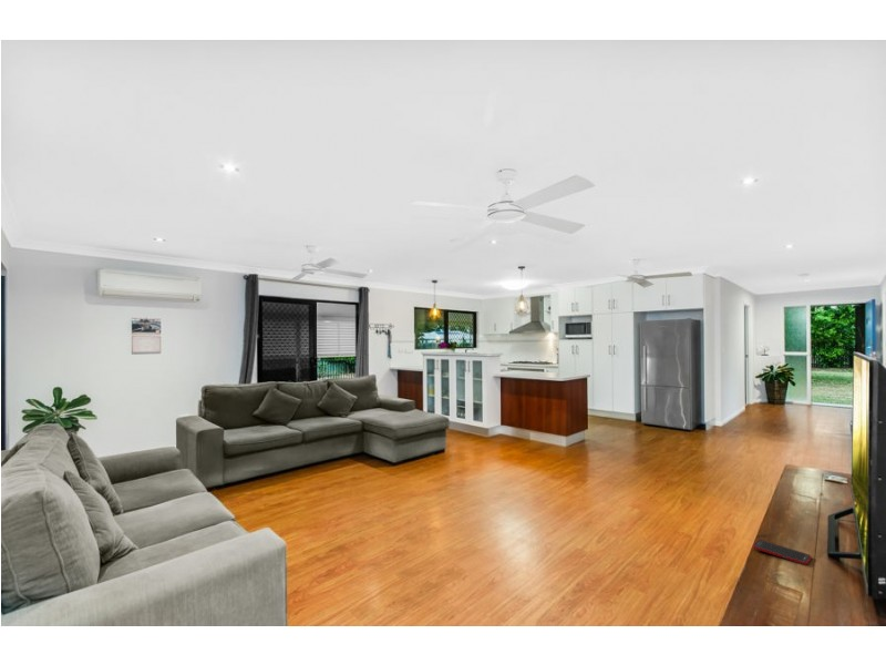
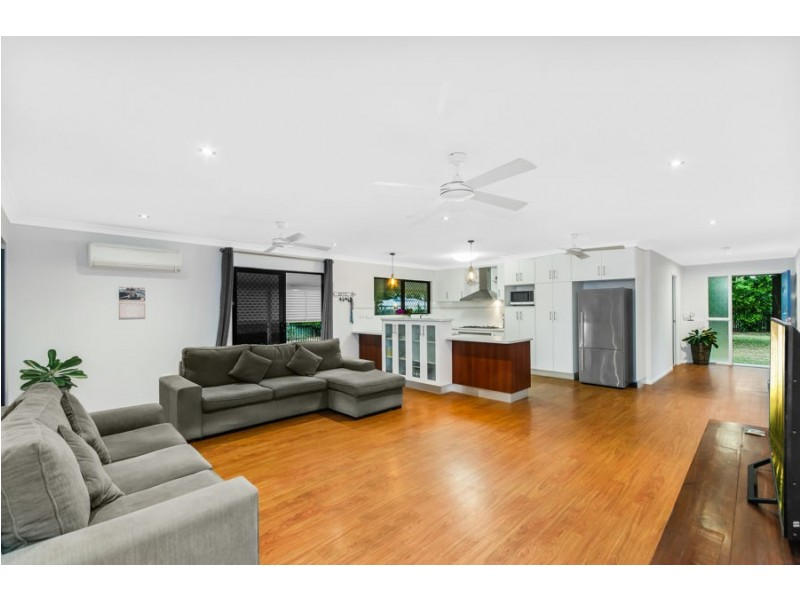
- cell phone (781, 551)
